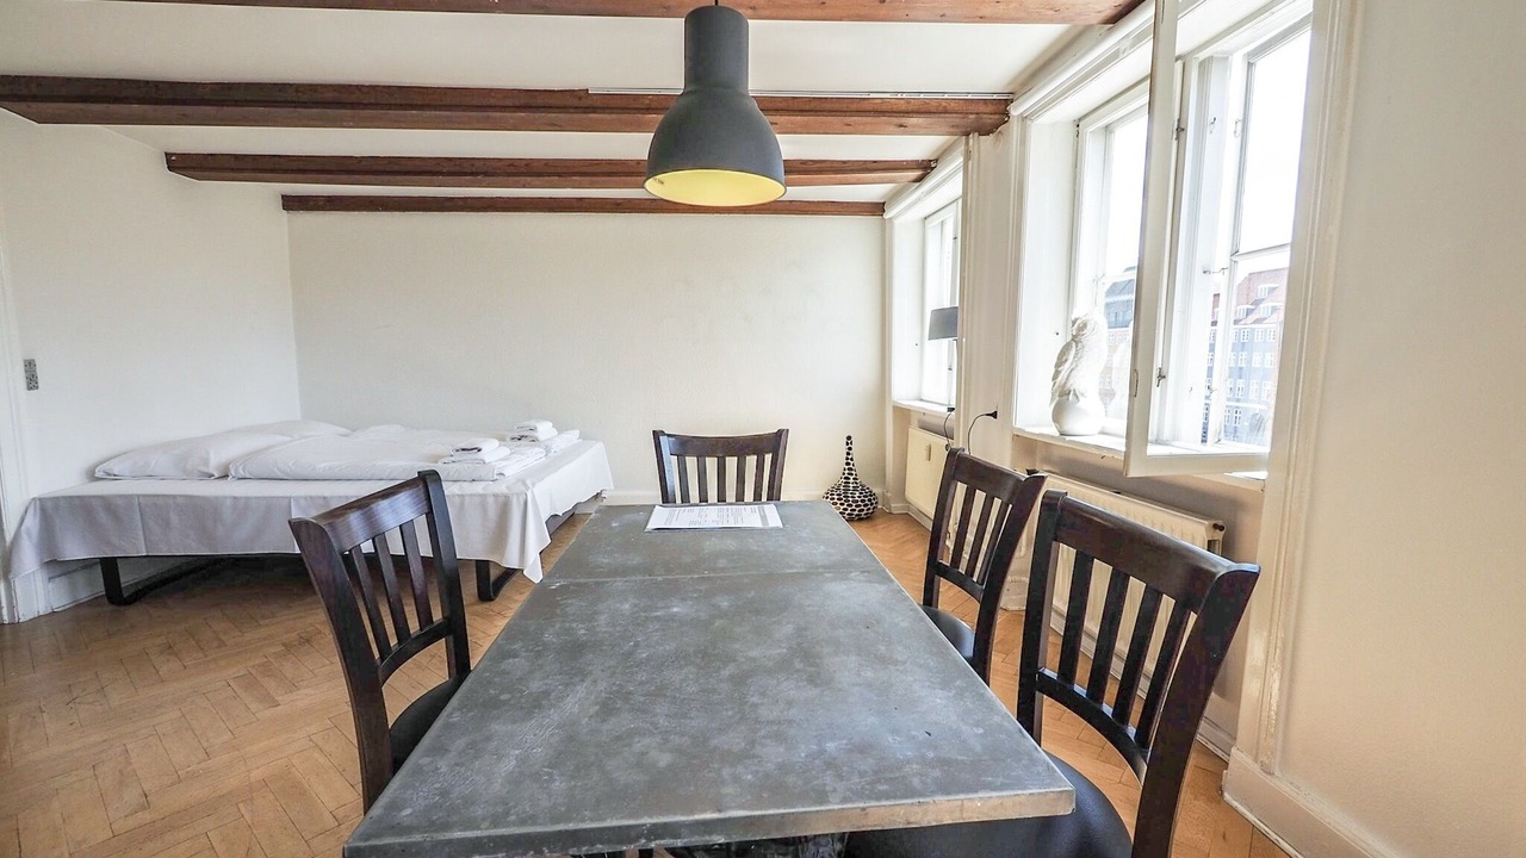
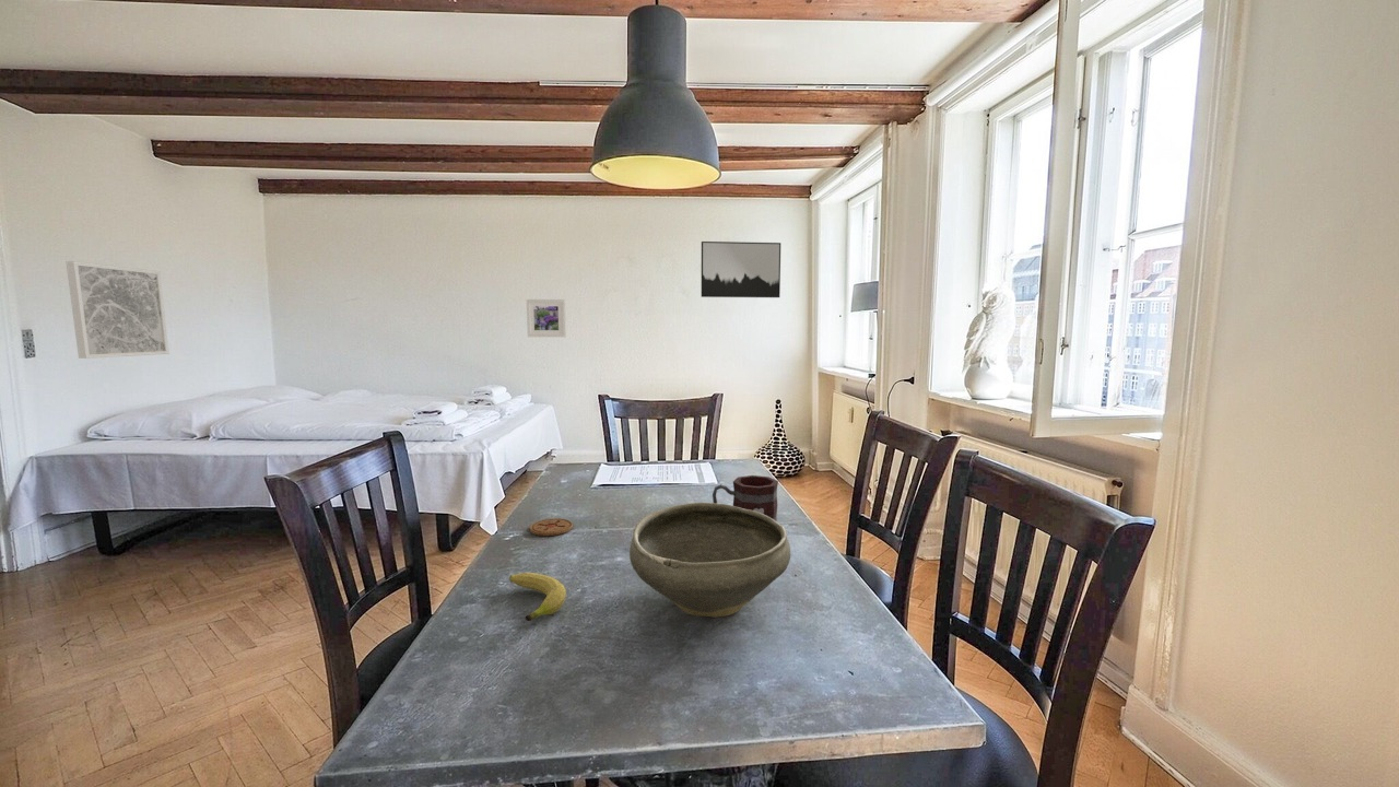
+ wall art (740, 269)
+ bowl (709, 564)
+ wall art (121, 312)
+ coaster (551, 527)
+ fruit (533, 589)
+ mug (744, 505)
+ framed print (545, 318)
